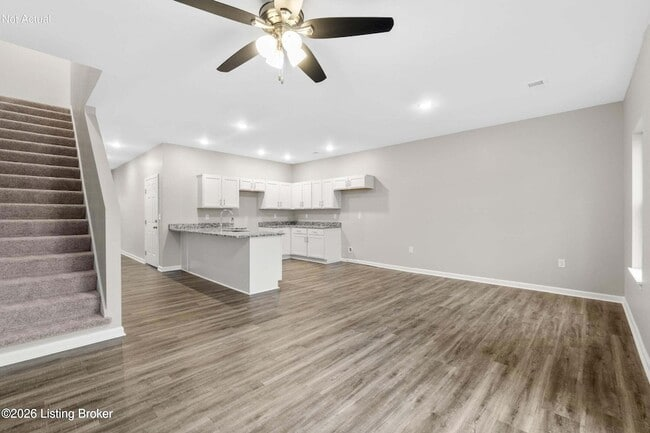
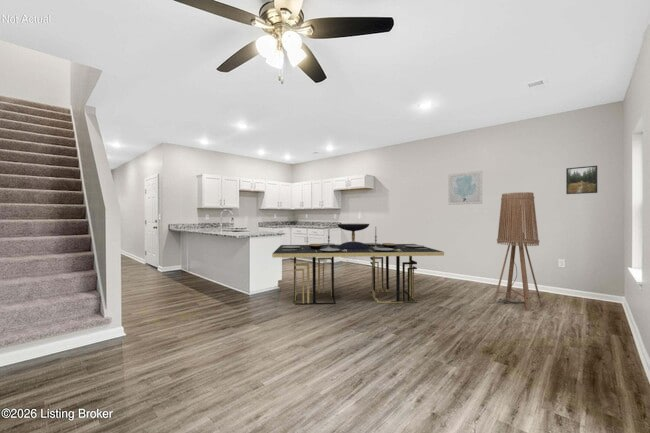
+ floor lamp (515, 248)
+ dining table (353, 256)
+ wall art (464, 188)
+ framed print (581, 180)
